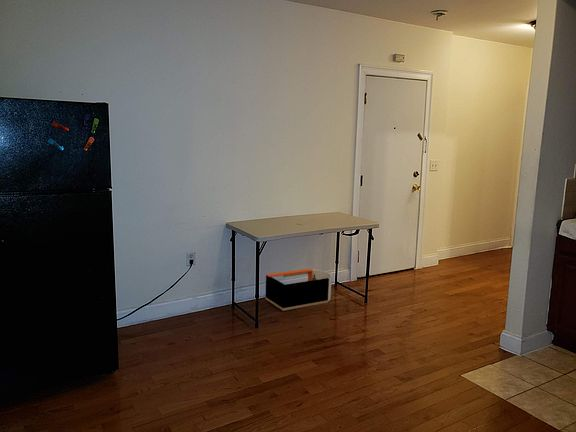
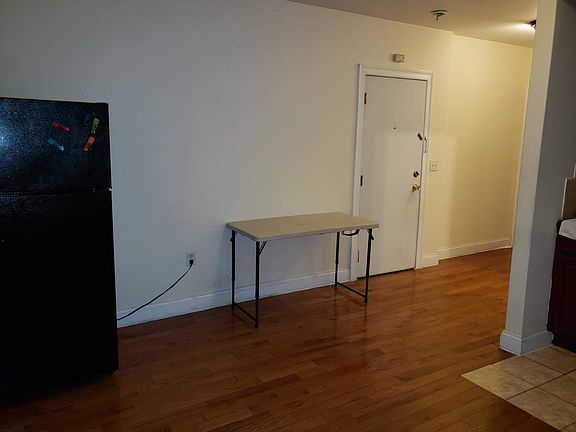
- storage bin (301, 287)
